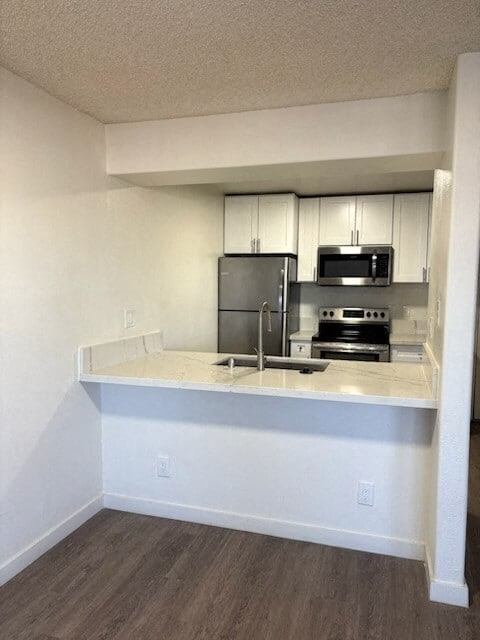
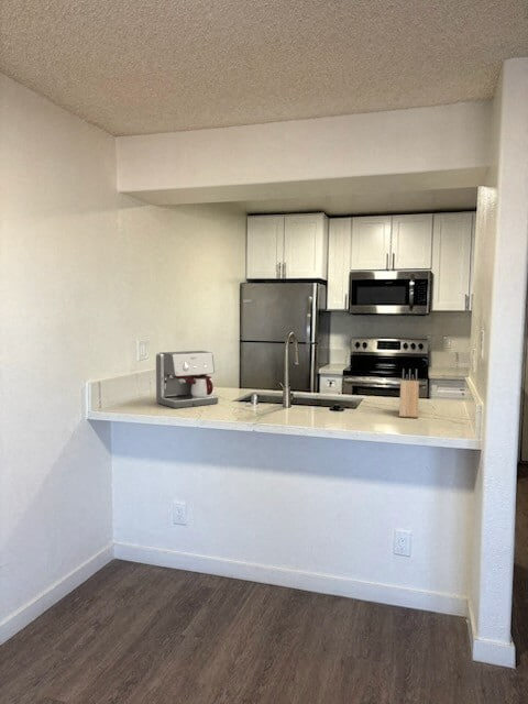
+ knife block (409, 392)
+ coffee maker (187, 377)
